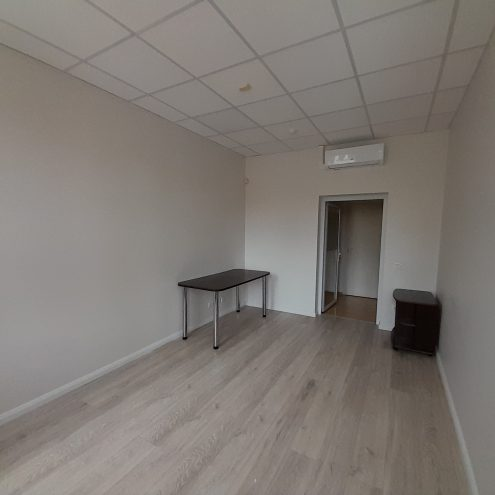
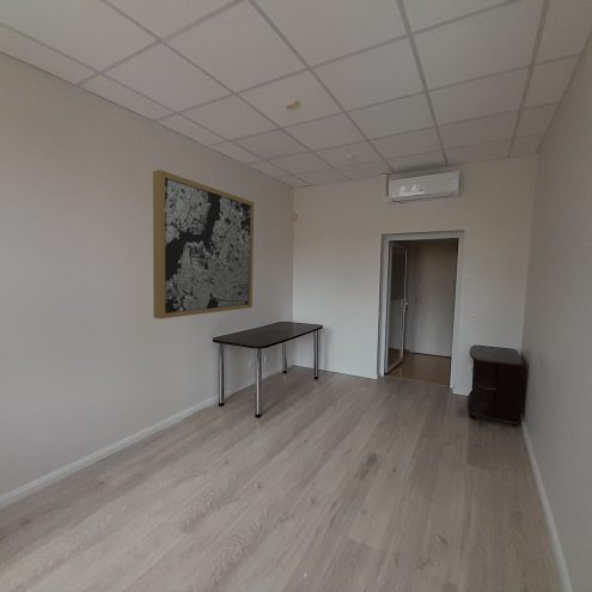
+ wall art (210, 251)
